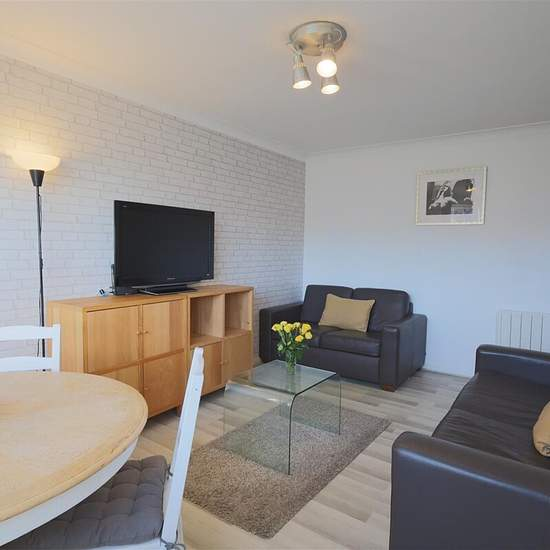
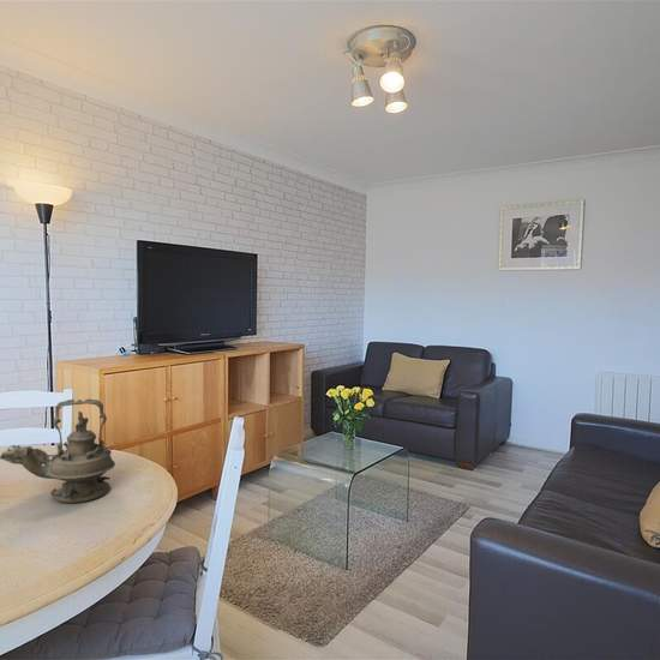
+ teapot (59, 449)
